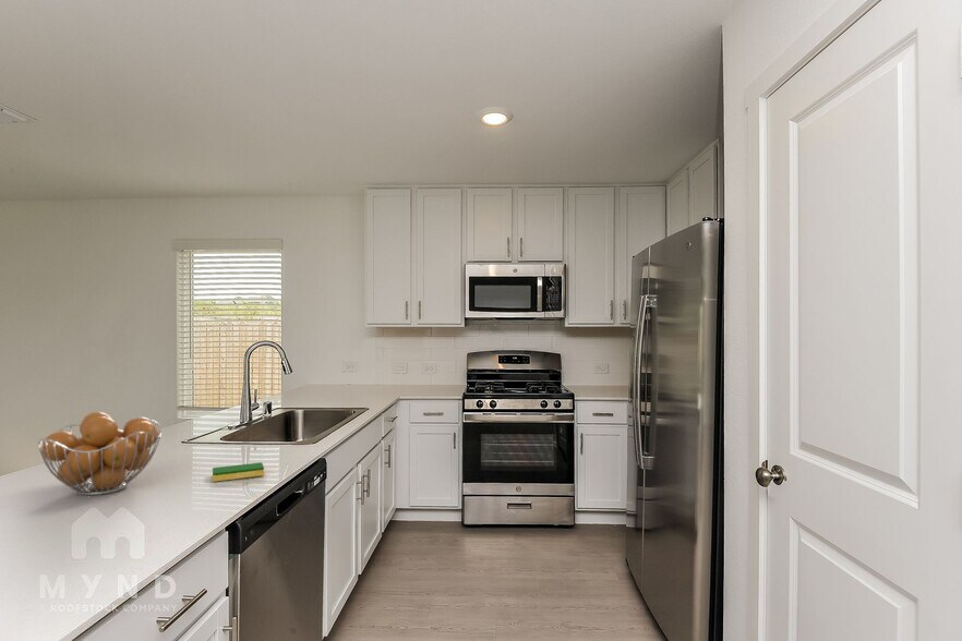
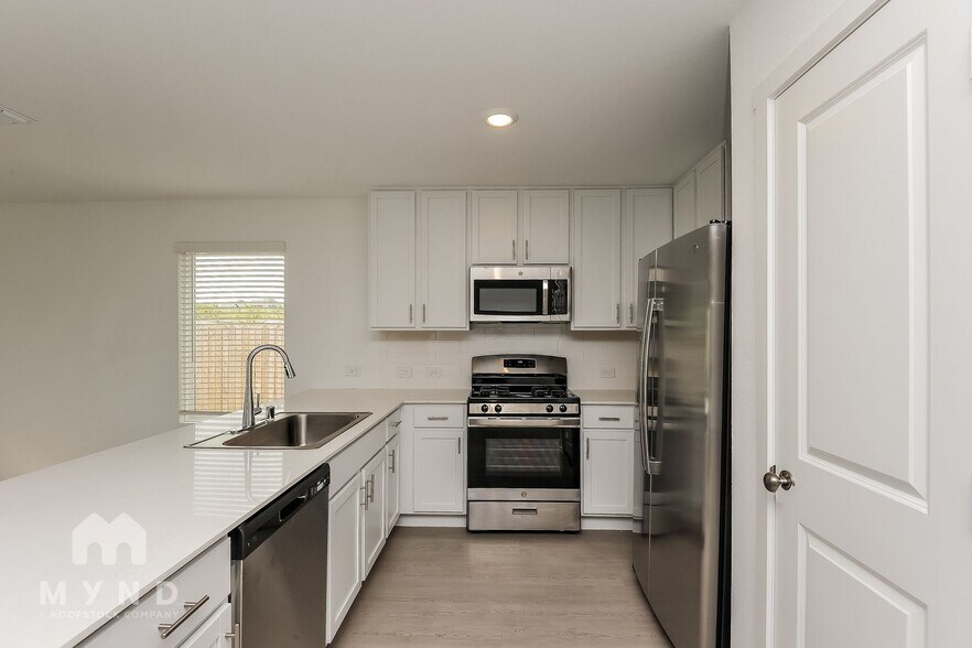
- fruit basket (103, 450)
- dish sponge (238, 471)
